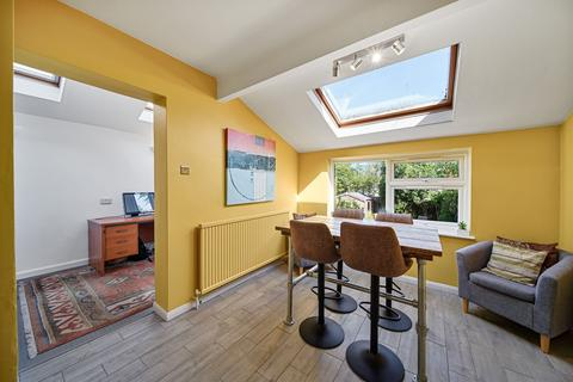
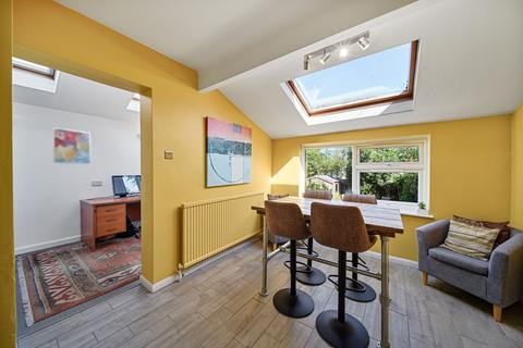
+ wall art (72, 147)
